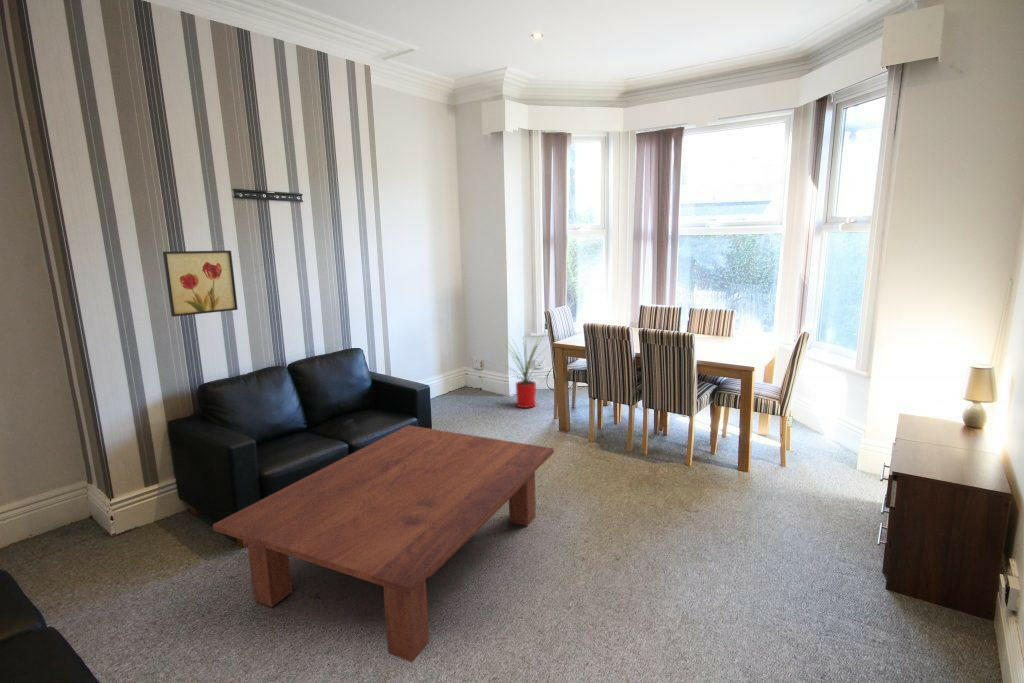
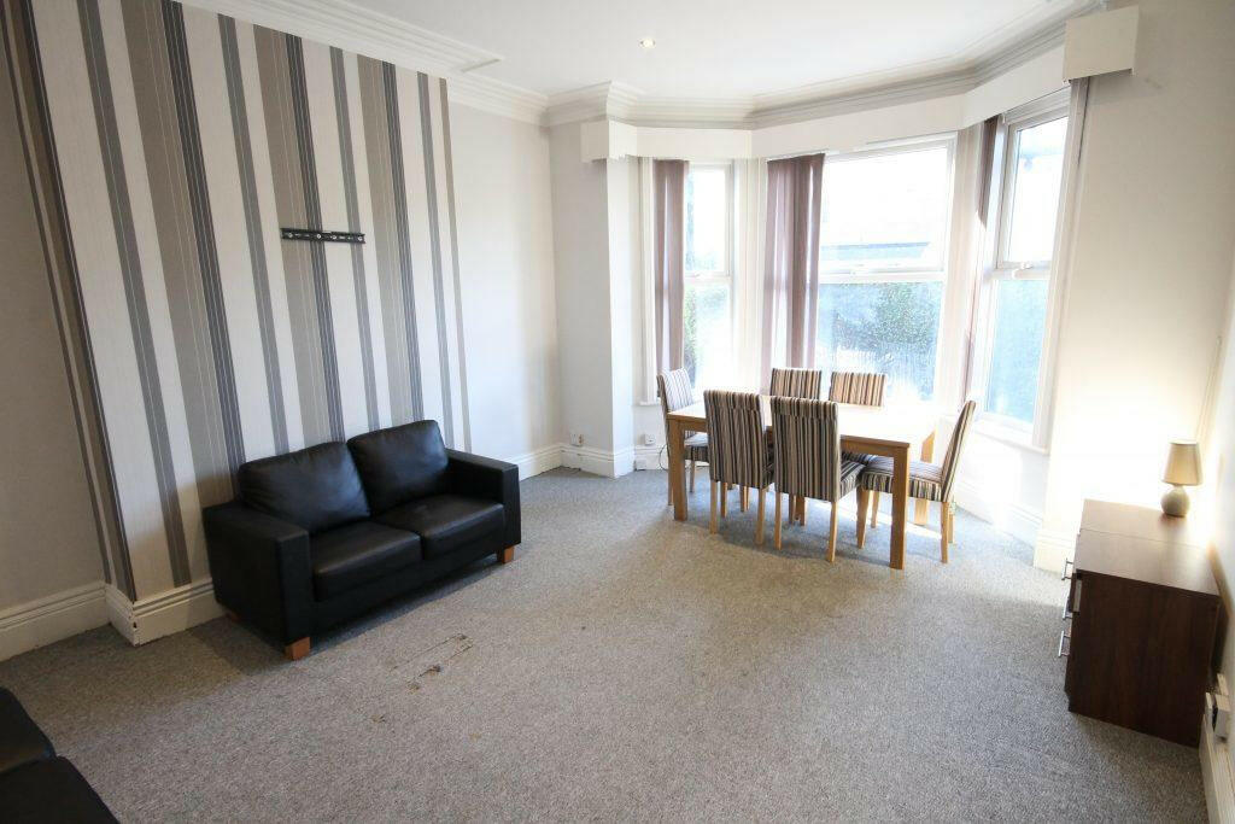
- wall art (201, 282)
- coffee table (410, 517)
- house plant (525, 369)
